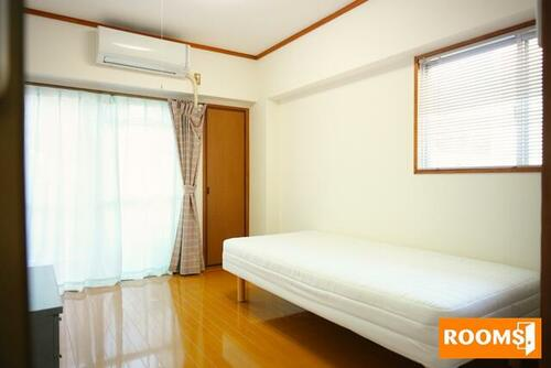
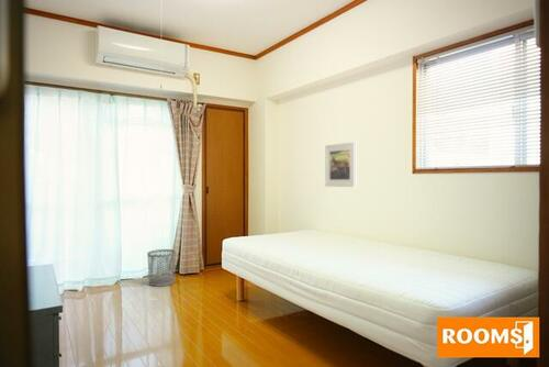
+ waste bin (161, 267)
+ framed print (339, 165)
